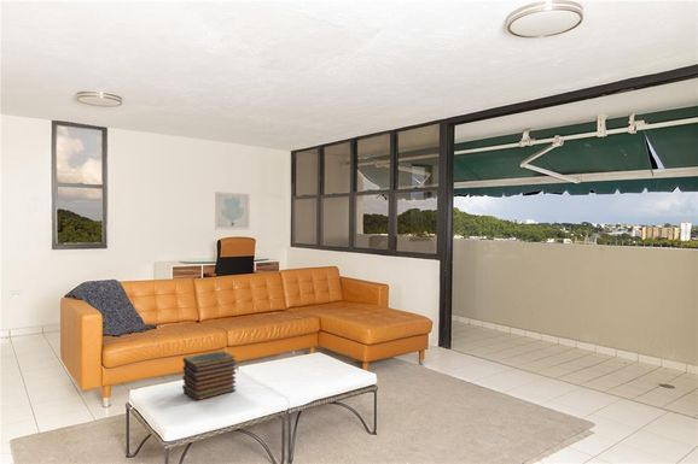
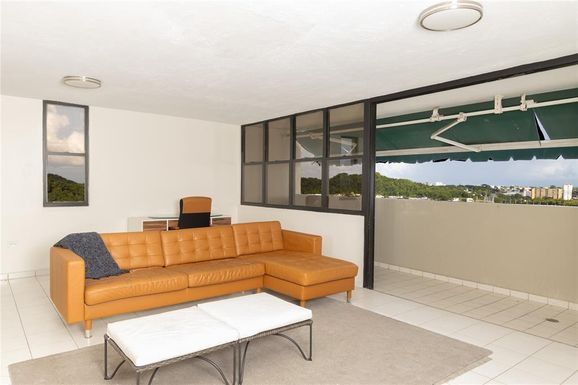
- wall art (232, 211)
- book stack (209, 374)
